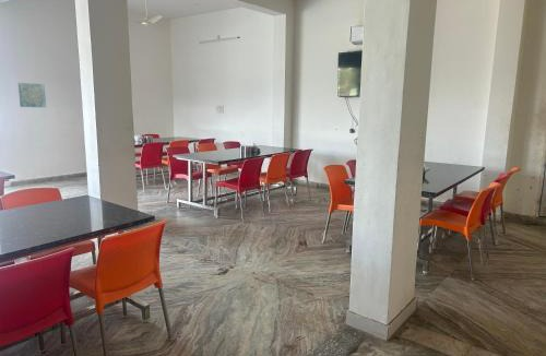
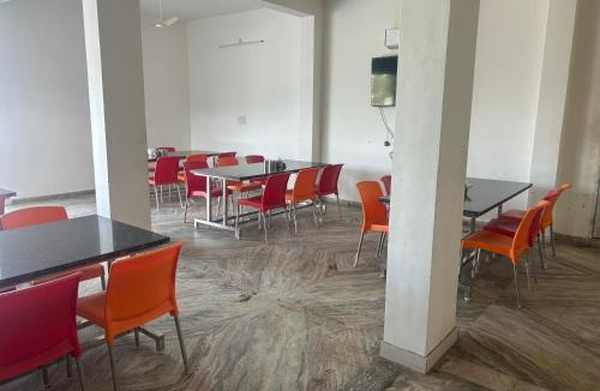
- wall art (32, 95)
